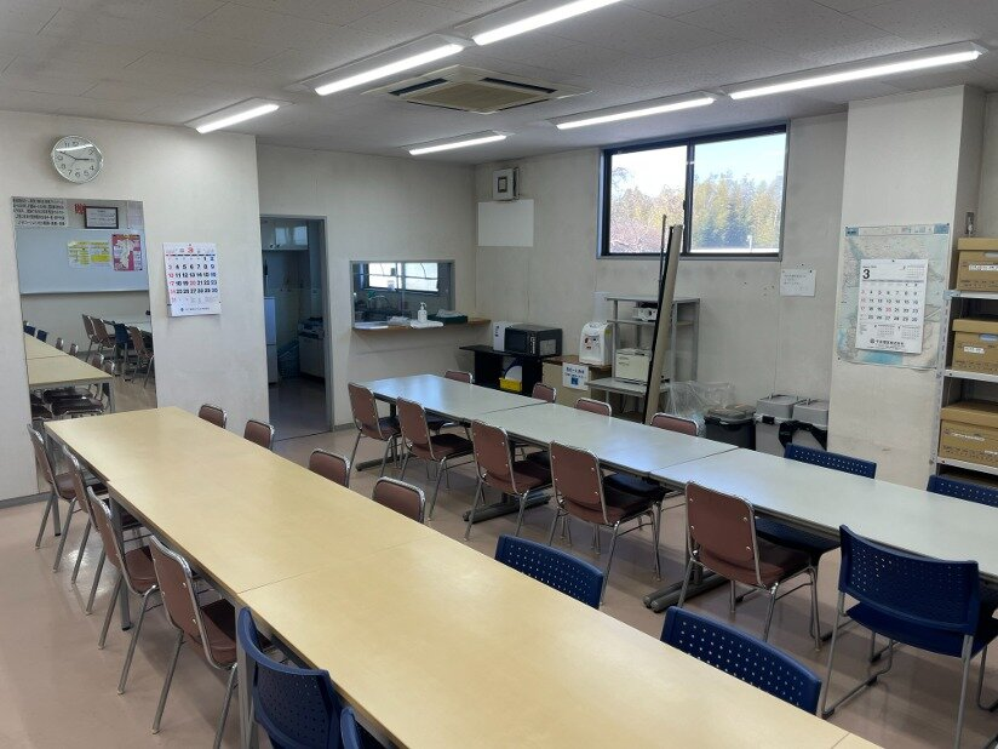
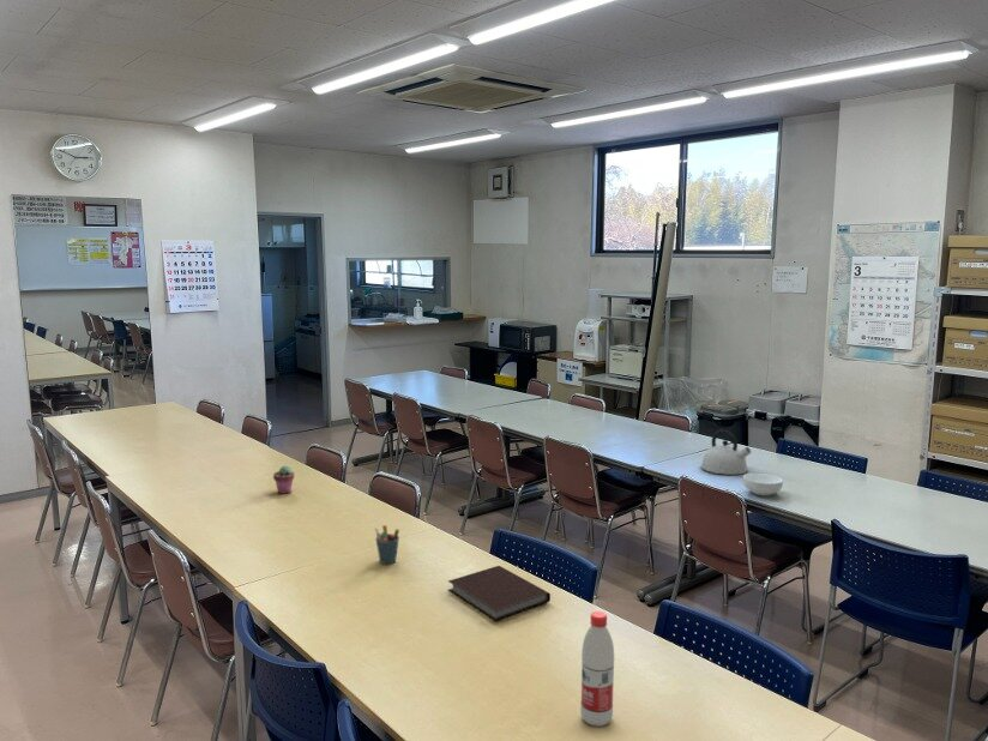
+ water bottle (597, 667)
+ cereal bowl (761, 484)
+ potted succulent (284, 478)
+ kettle (727, 450)
+ pen holder (387, 542)
+ notebook (498, 591)
